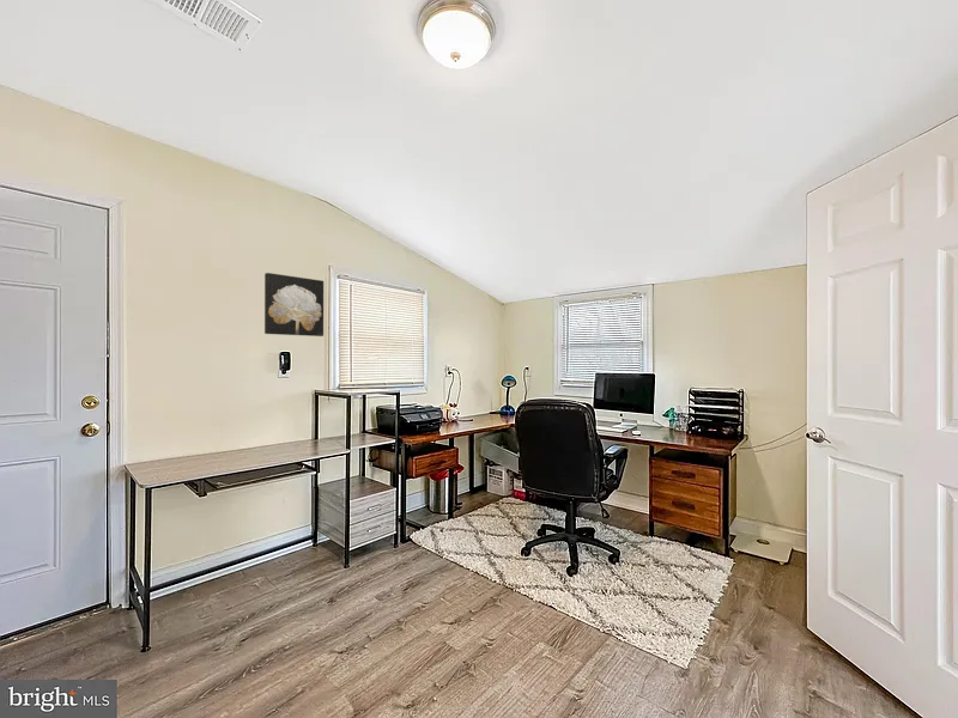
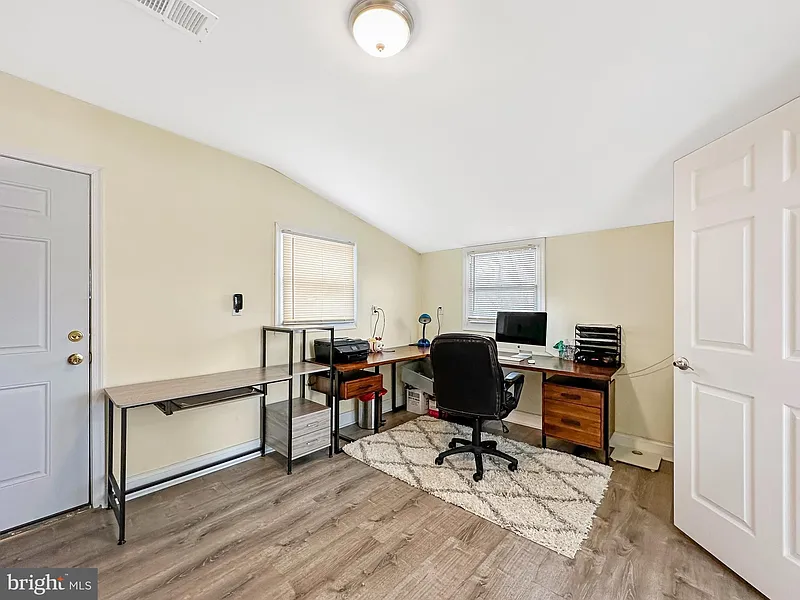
- wall art (295, 305)
